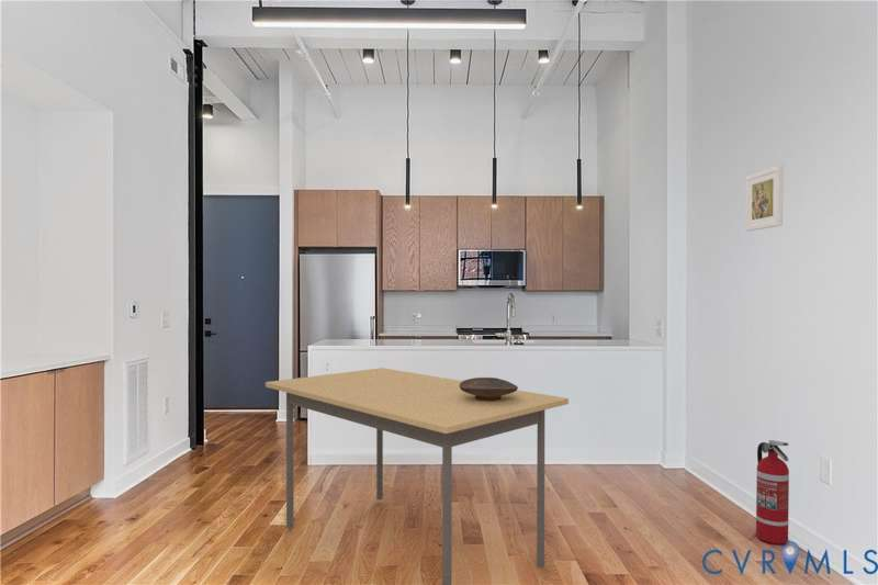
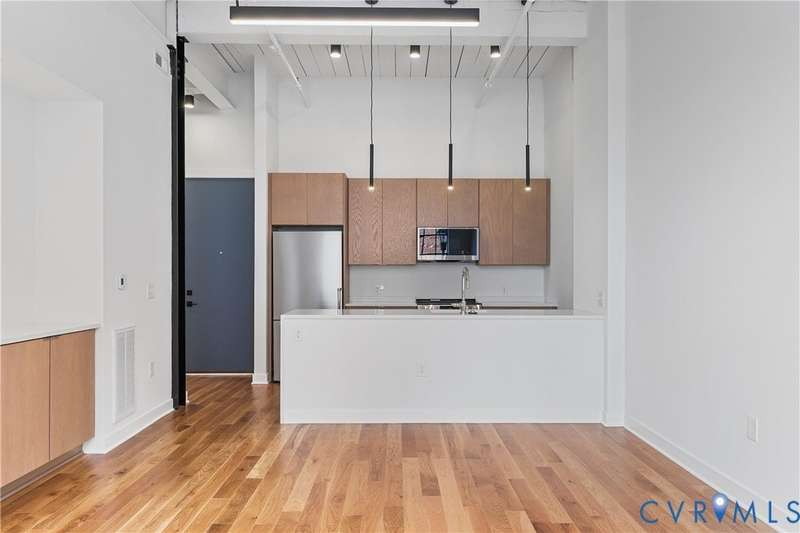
- dining table (382, 468)
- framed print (763, 200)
- decorative bowl (488, 390)
- fire extinguisher (770, 487)
